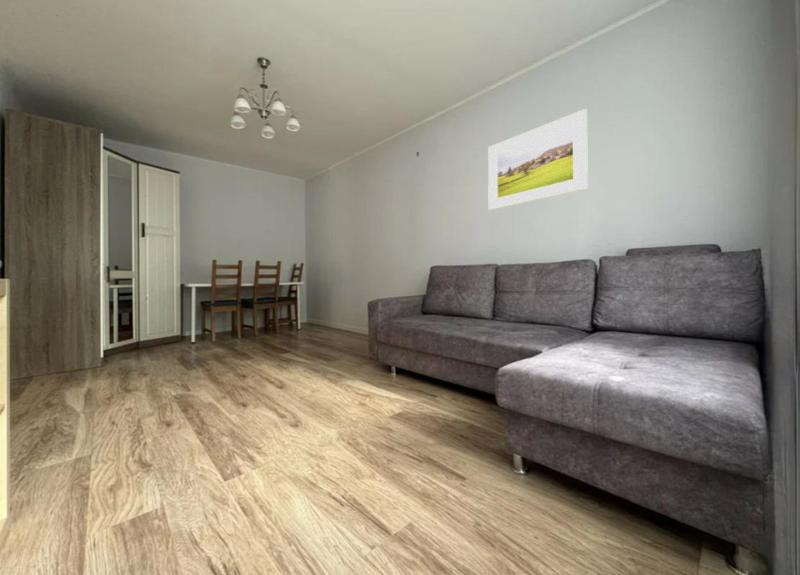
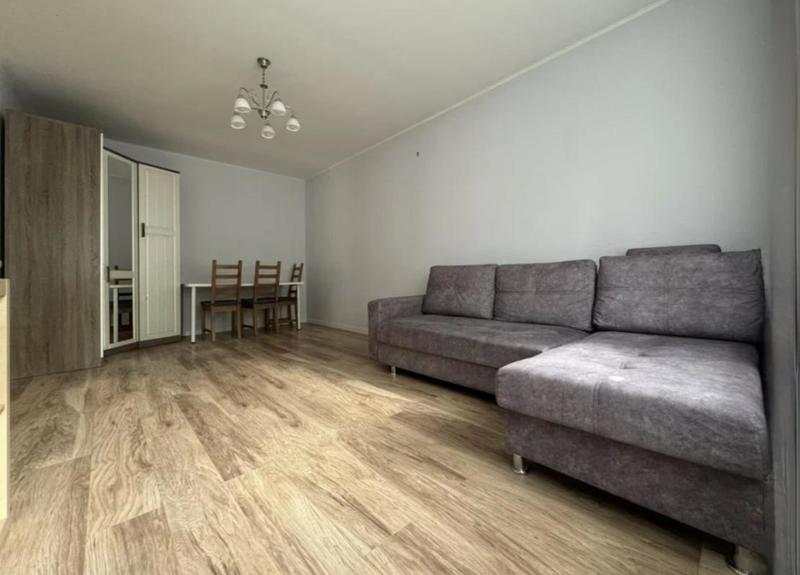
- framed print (532, 165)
